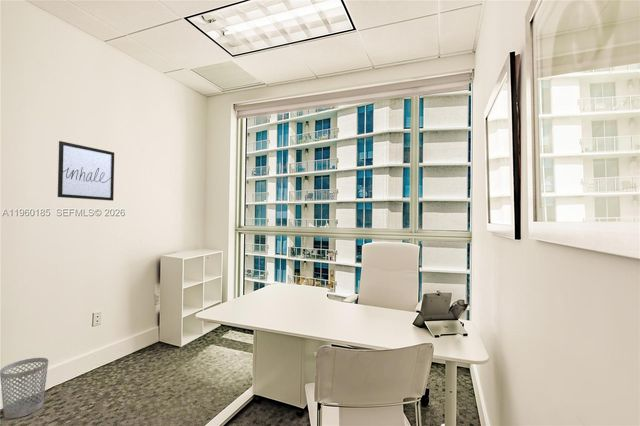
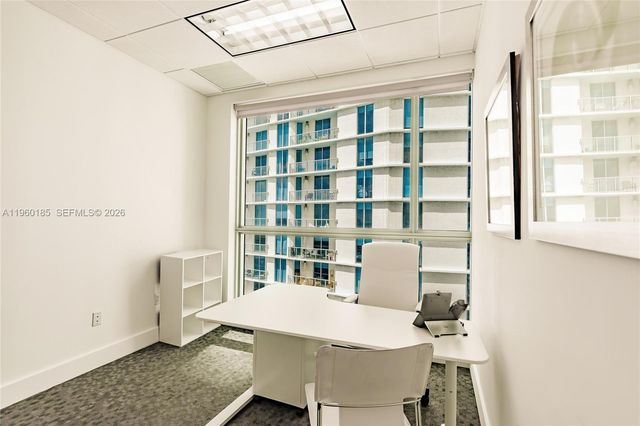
- wastebasket (24, 387)
- wall art (88, 173)
